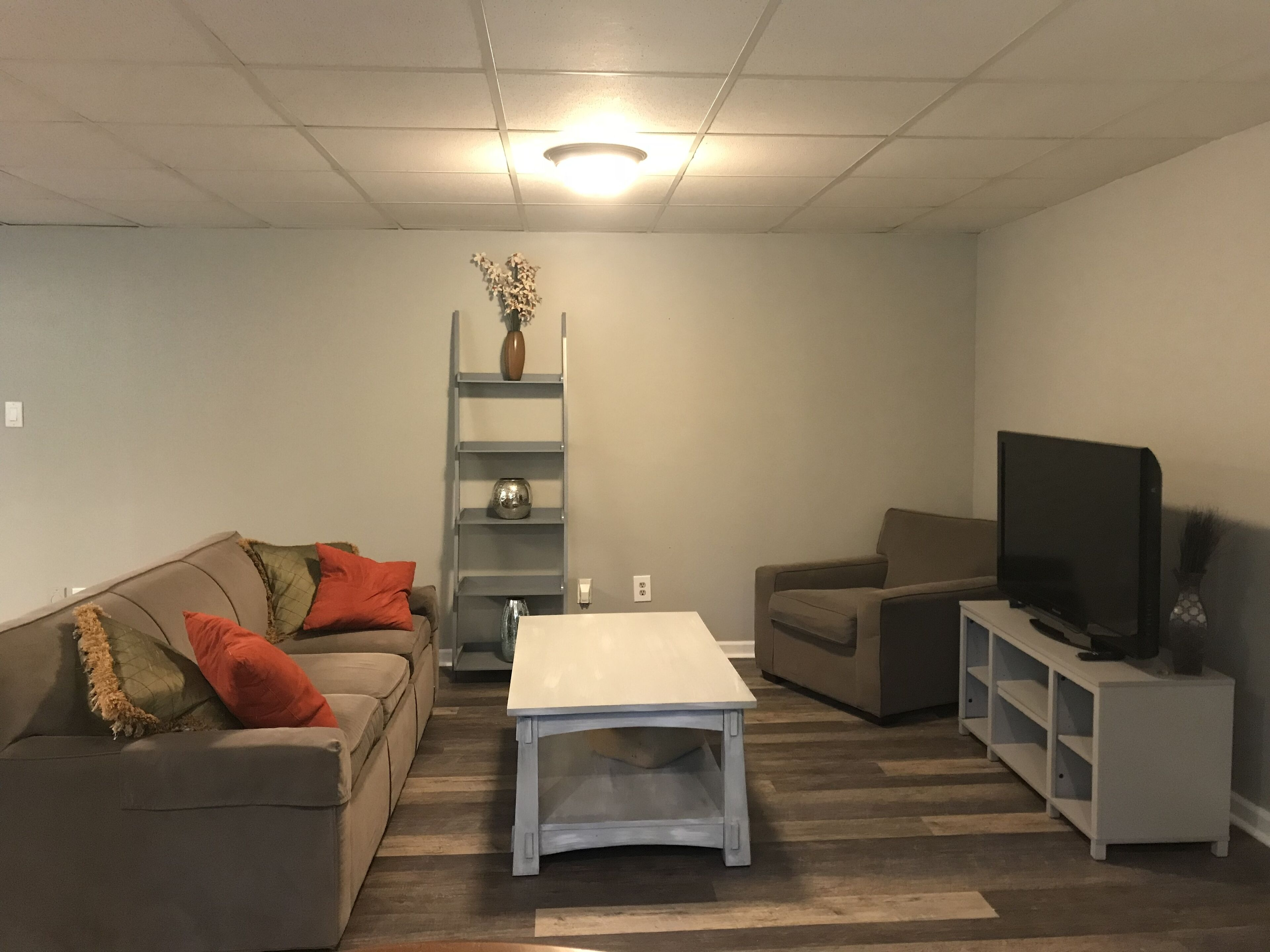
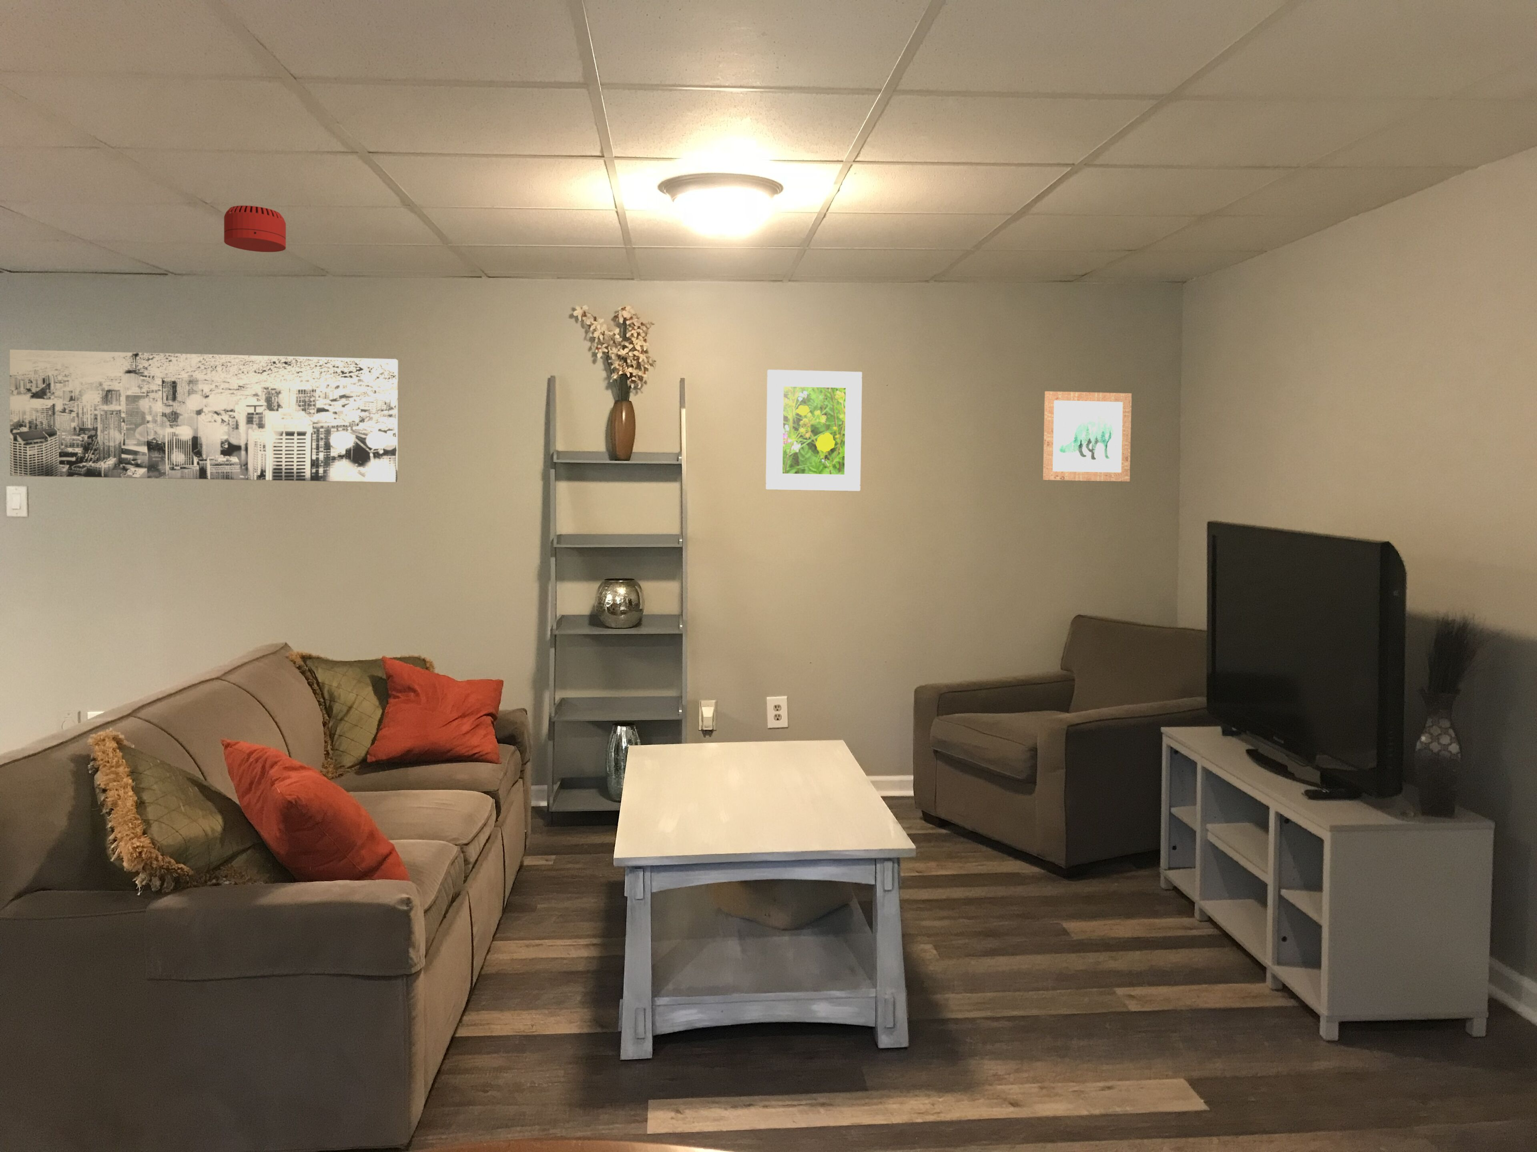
+ wall art (207, 417)
+ smoke detector (255, 227)
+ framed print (813, 431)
+ wall art (1087, 437)
